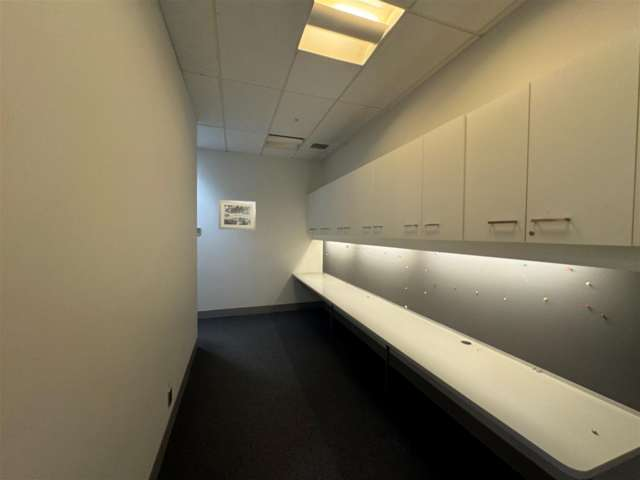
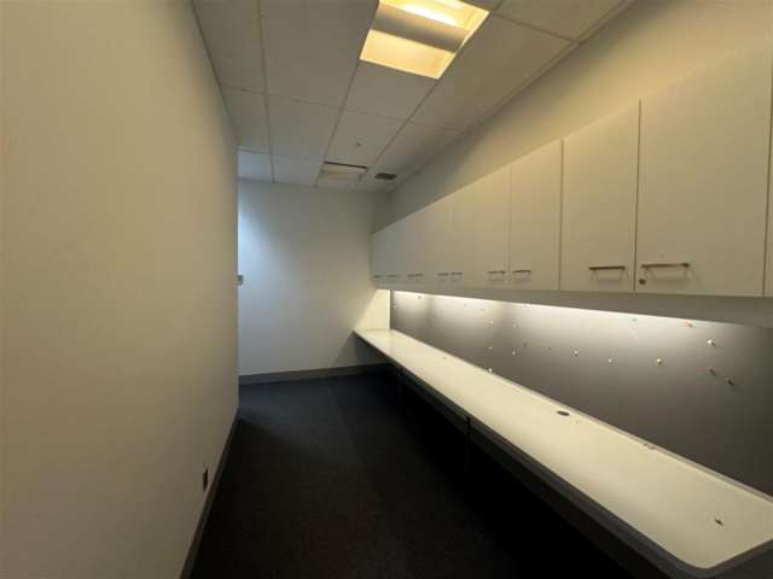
- wall art (237, 215)
